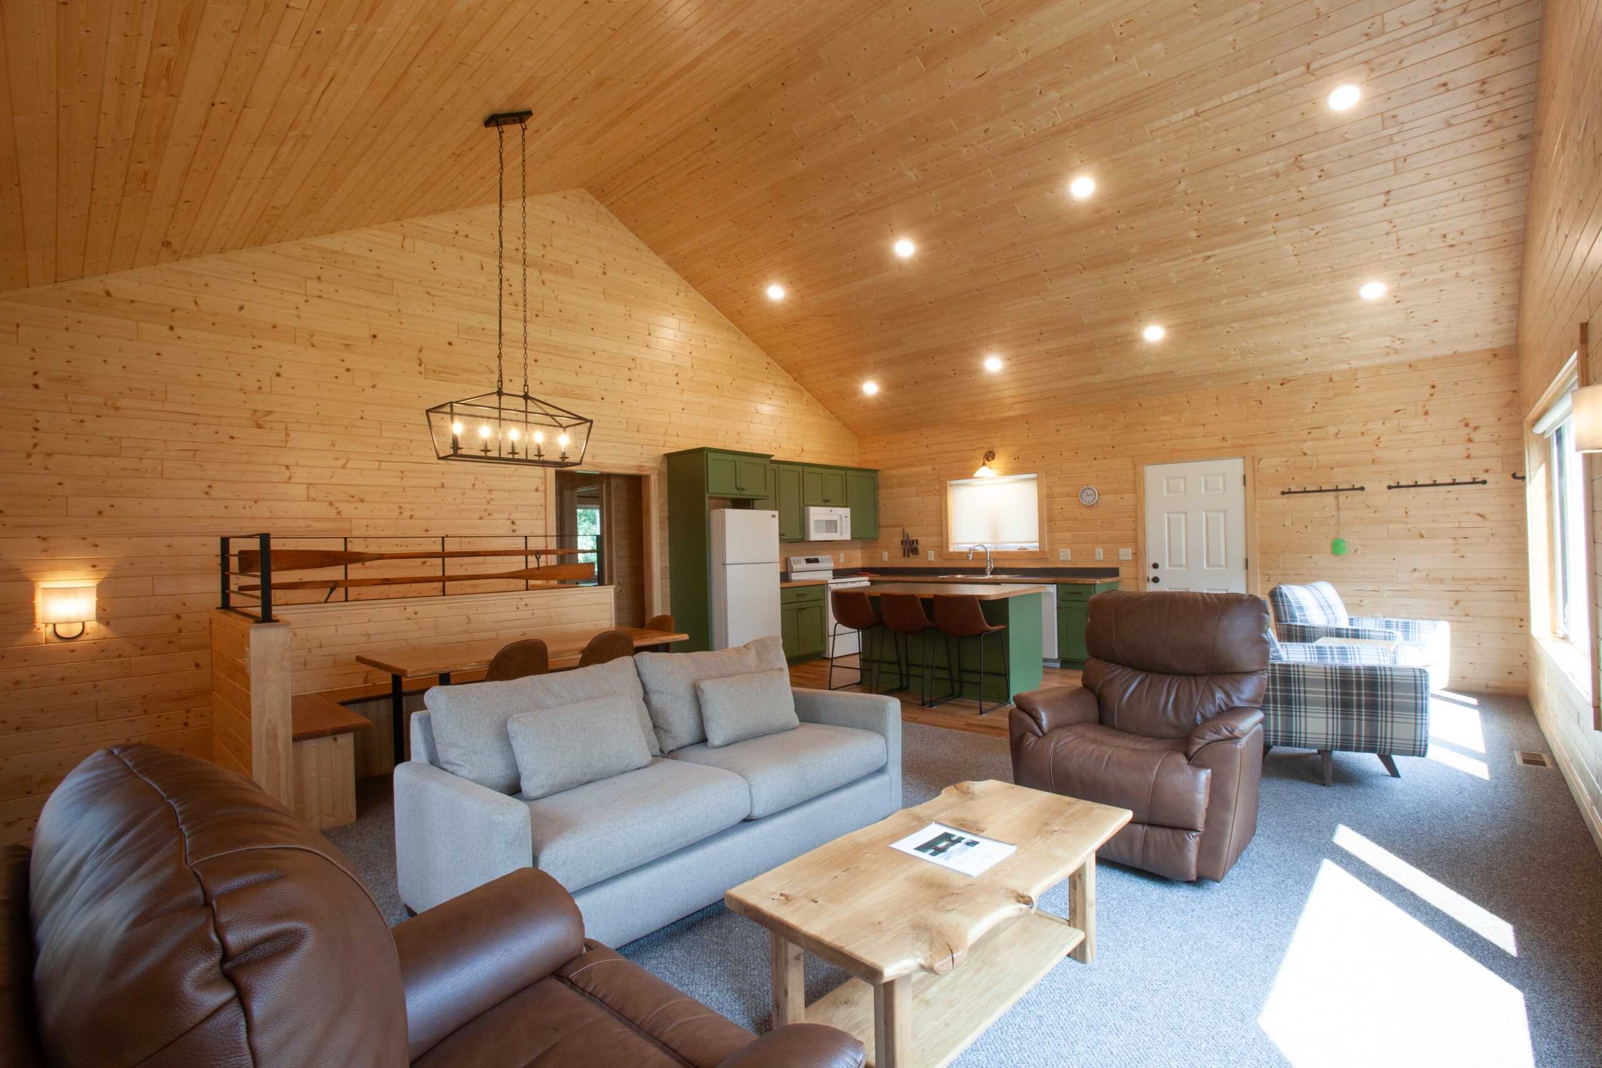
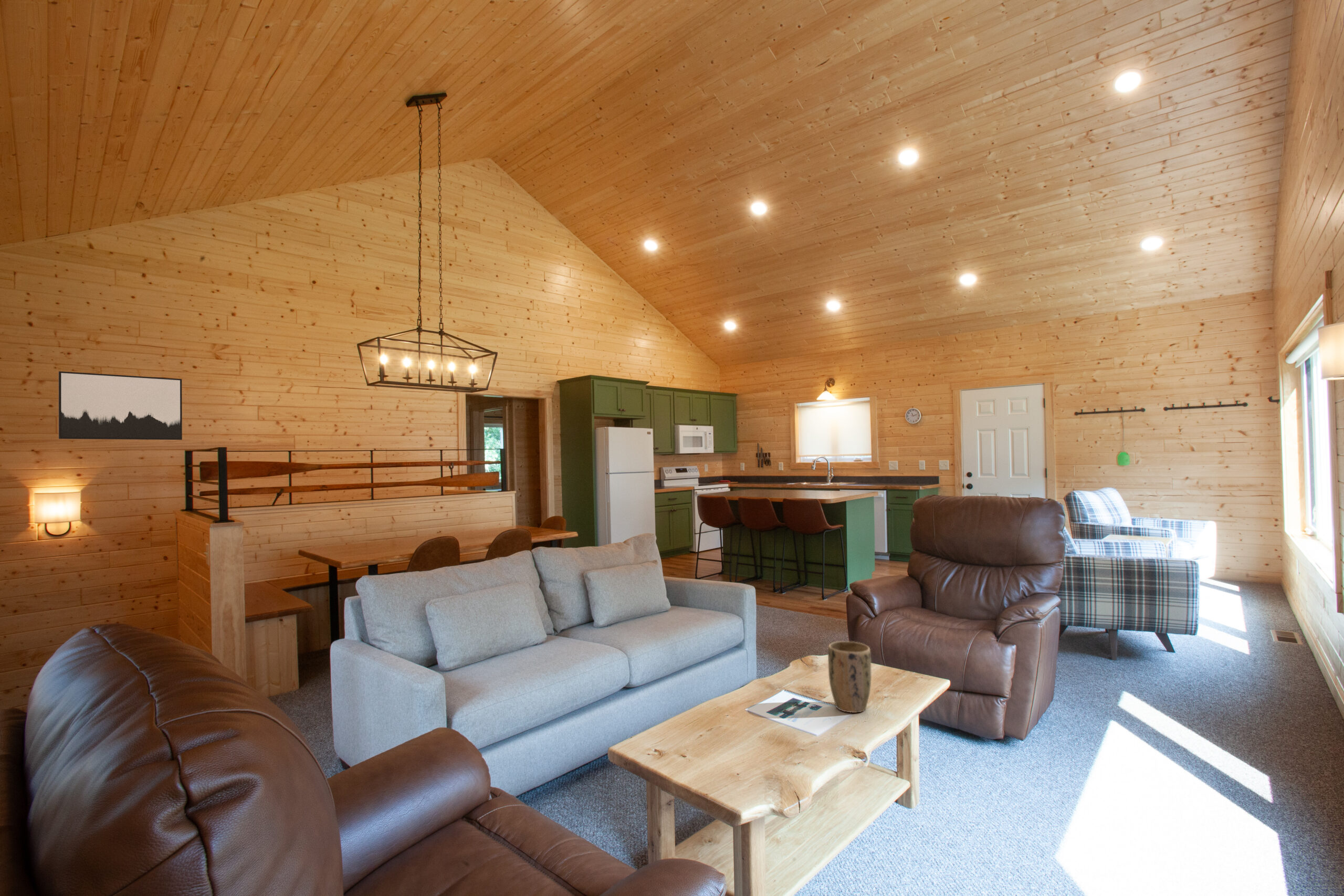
+ plant pot (849, 677)
+ wall art (123, 407)
